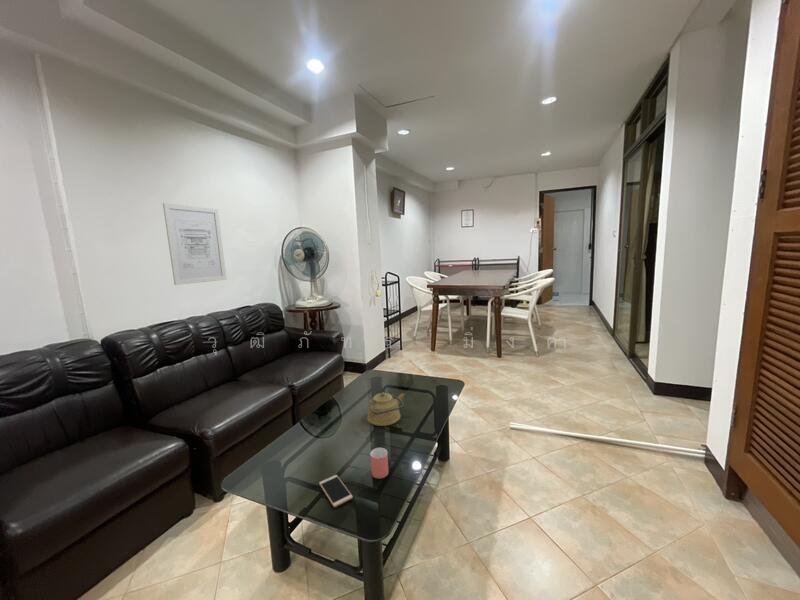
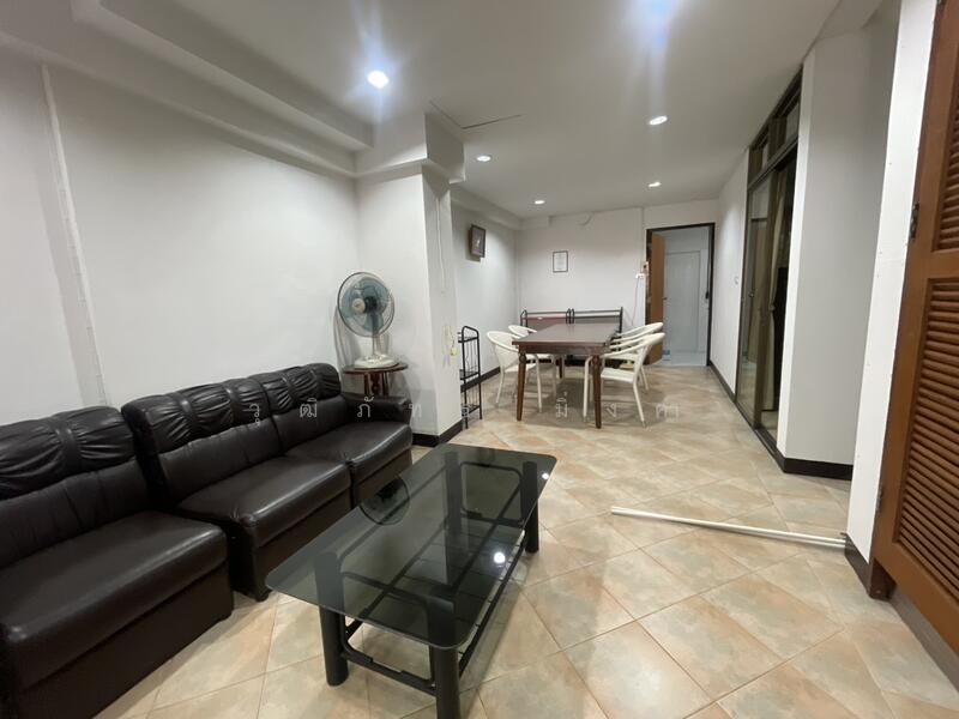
- smartphone (335, 490)
- cup (379, 460)
- wall art (197, 244)
- kettle (386, 404)
